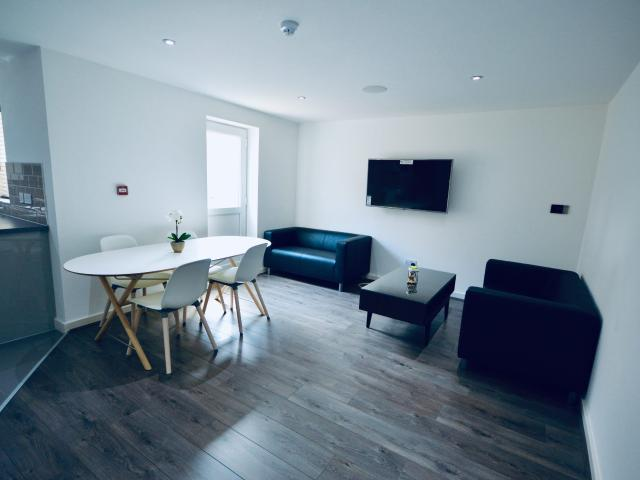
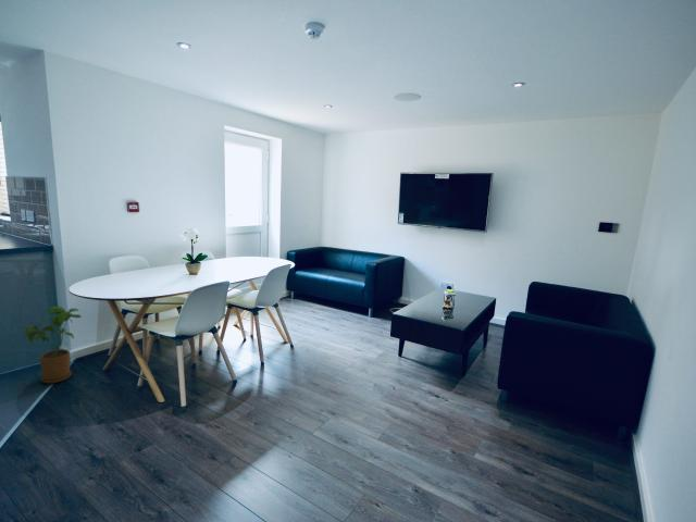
+ house plant (52, 344)
